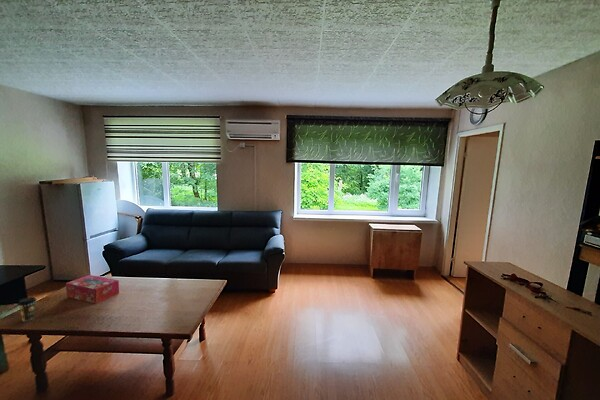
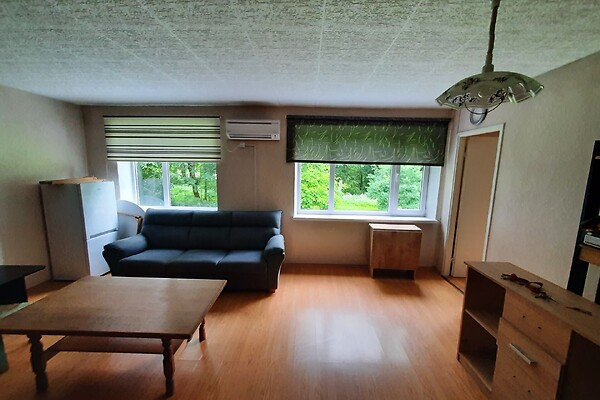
- coffee cup (27, 309)
- tissue box (93, 288)
